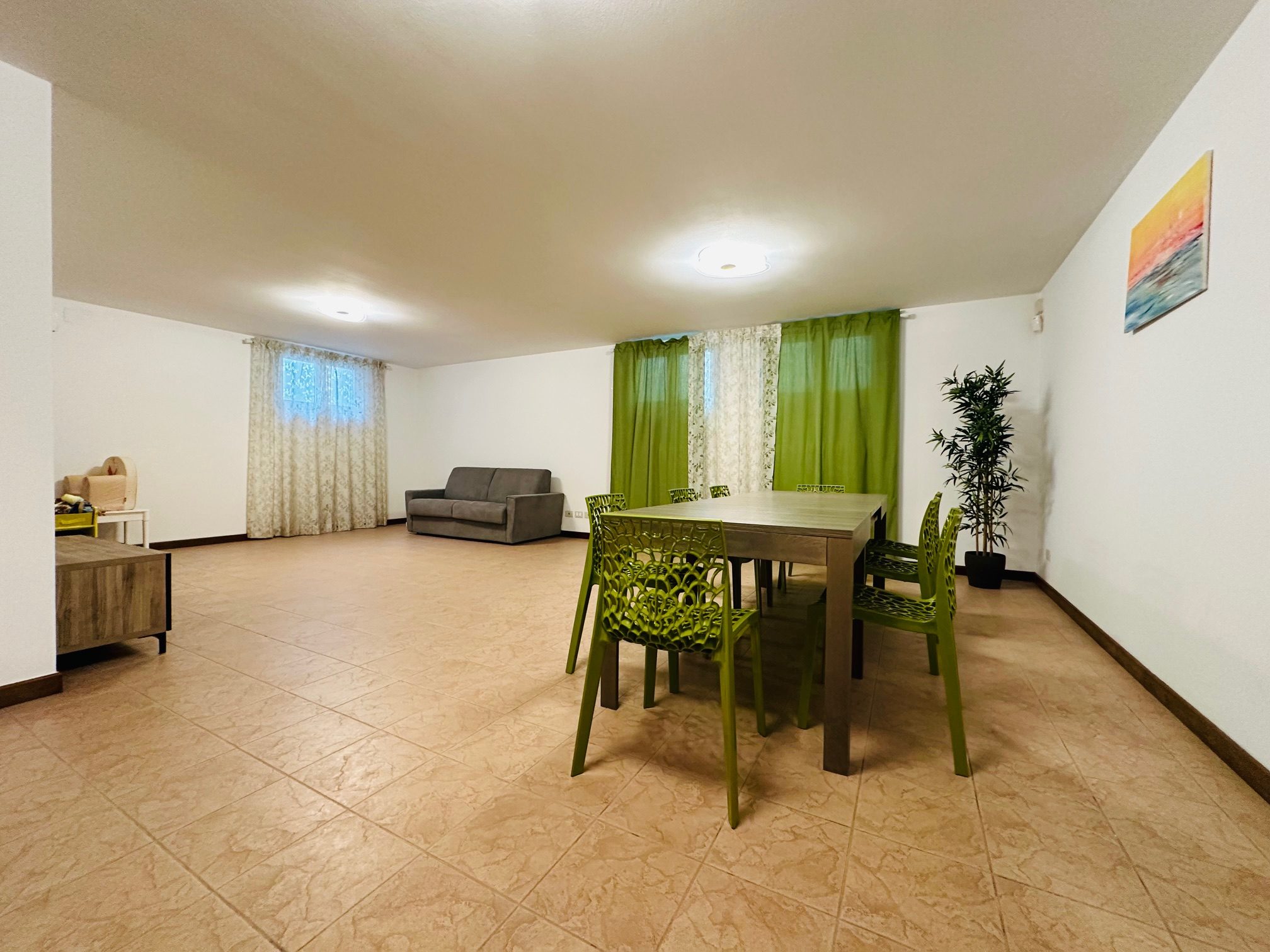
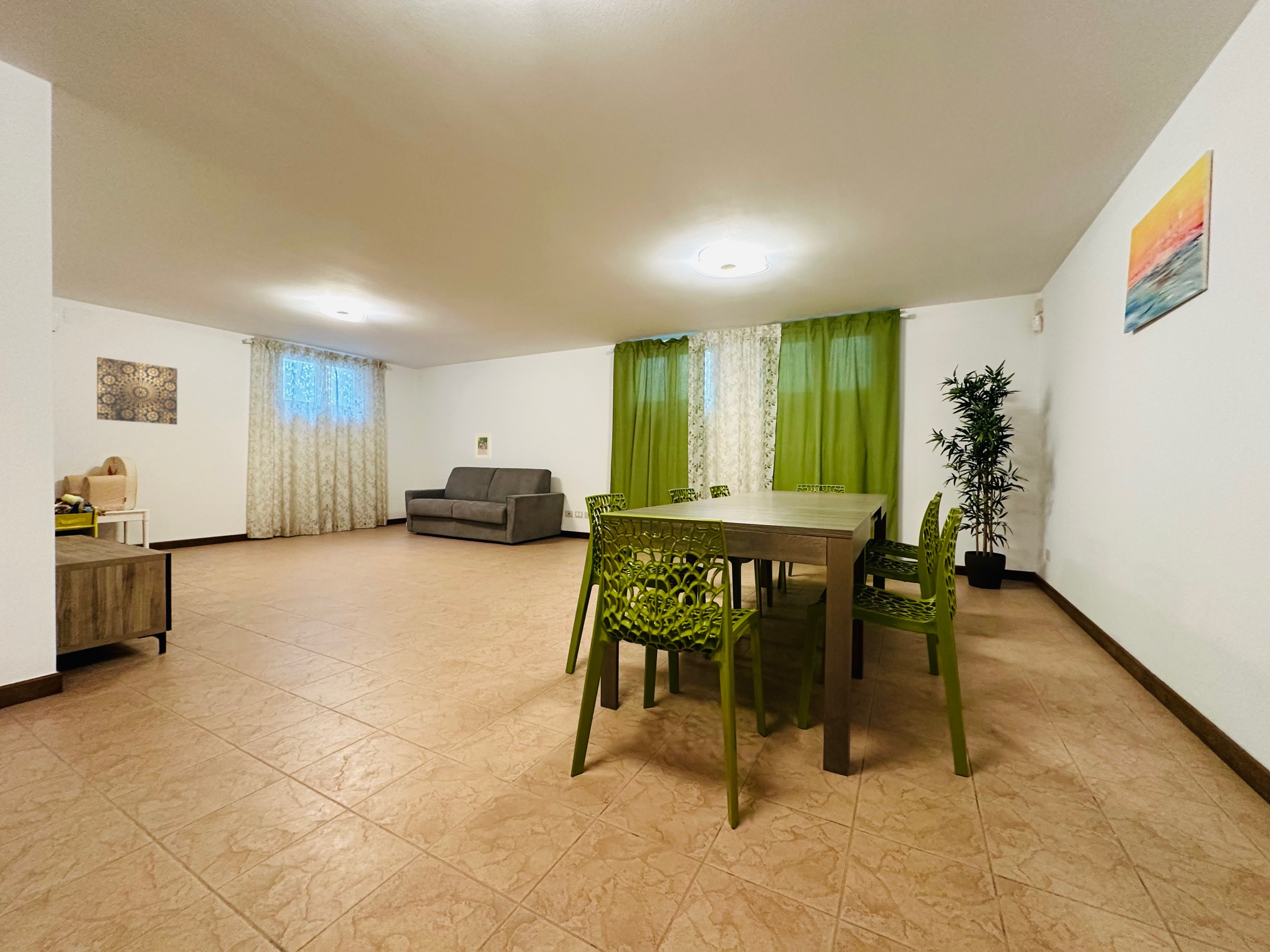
+ wall art (139, 392)
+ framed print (483, 446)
